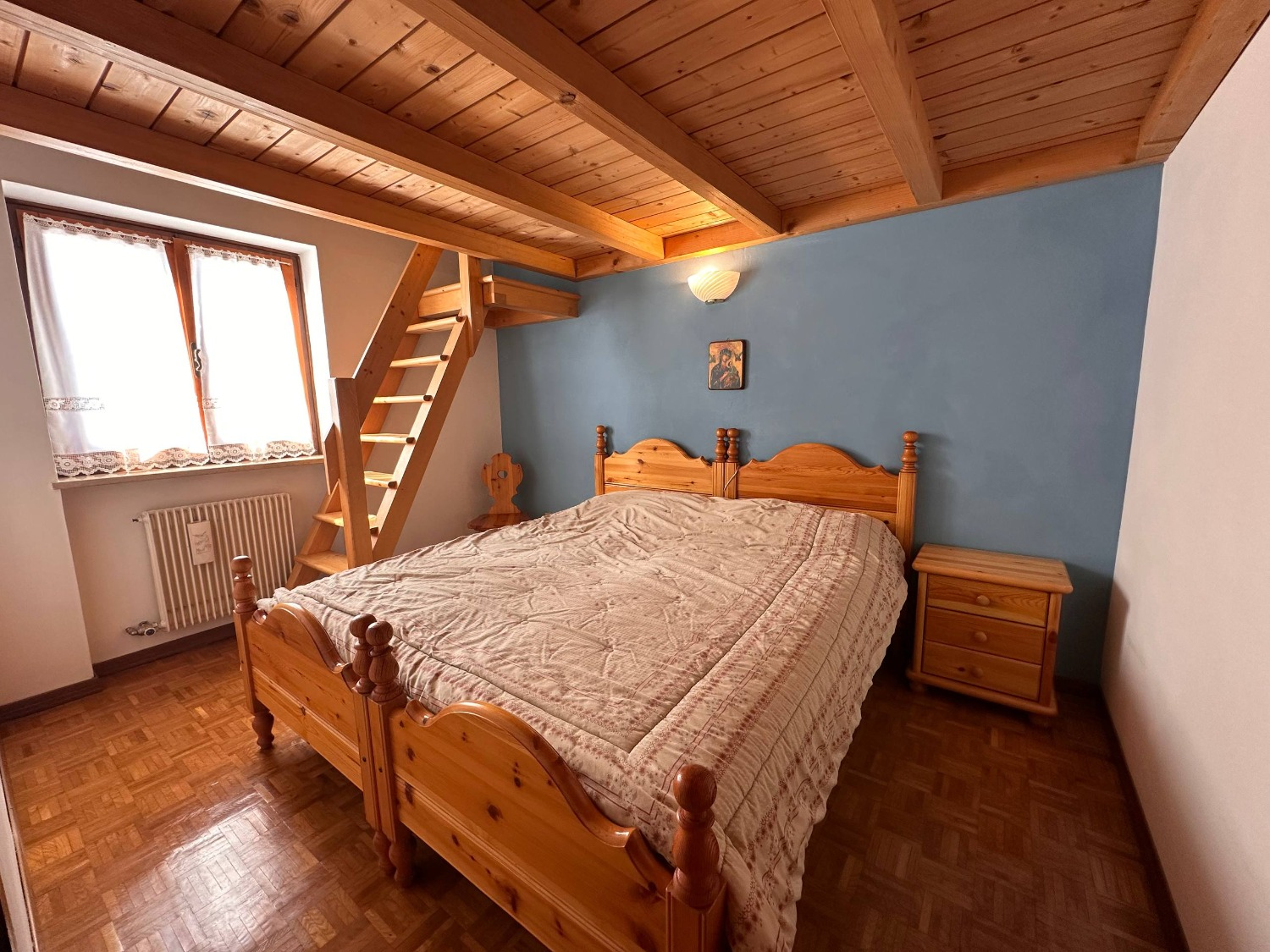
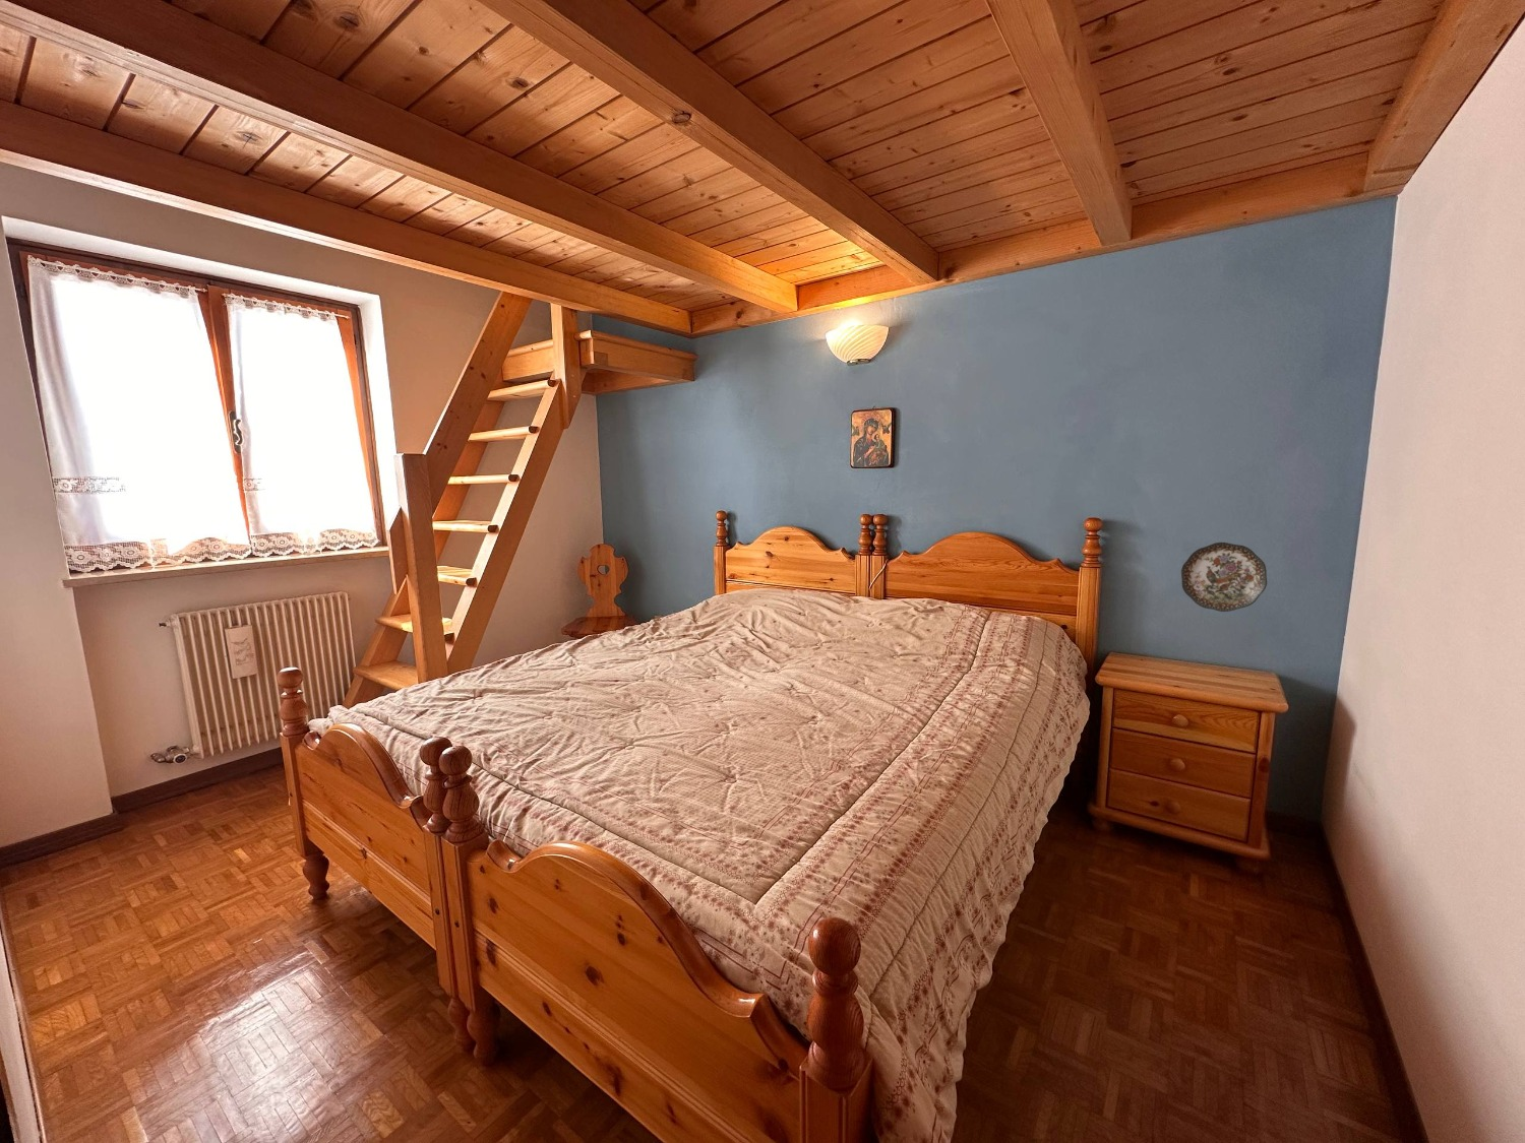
+ decorative plate (1222, 576)
